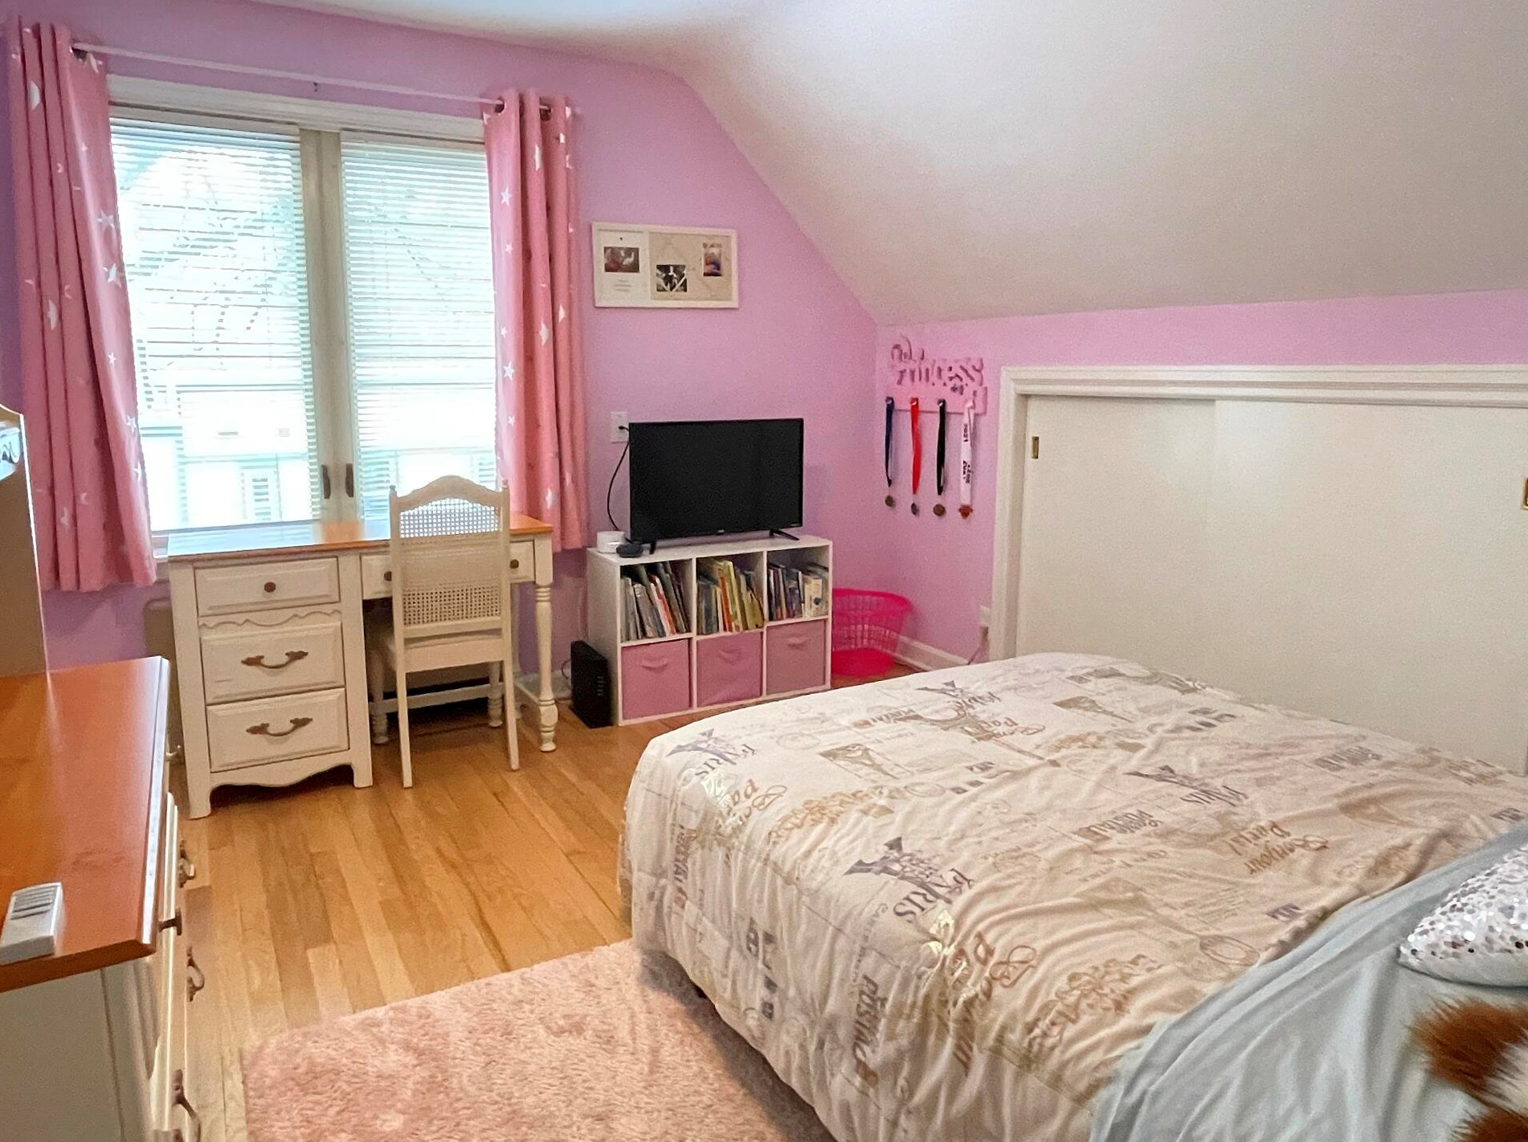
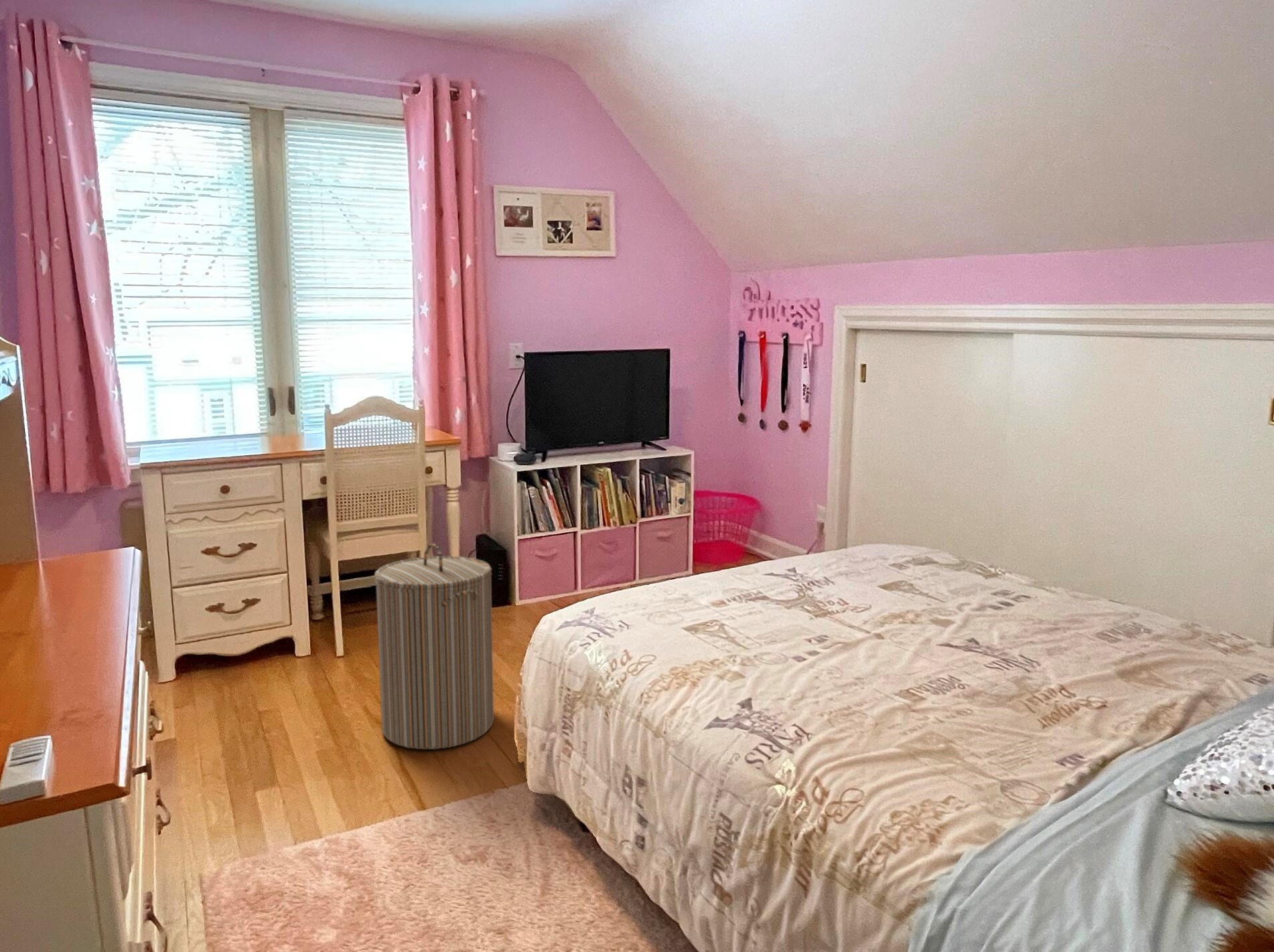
+ laundry hamper (435, 635)
